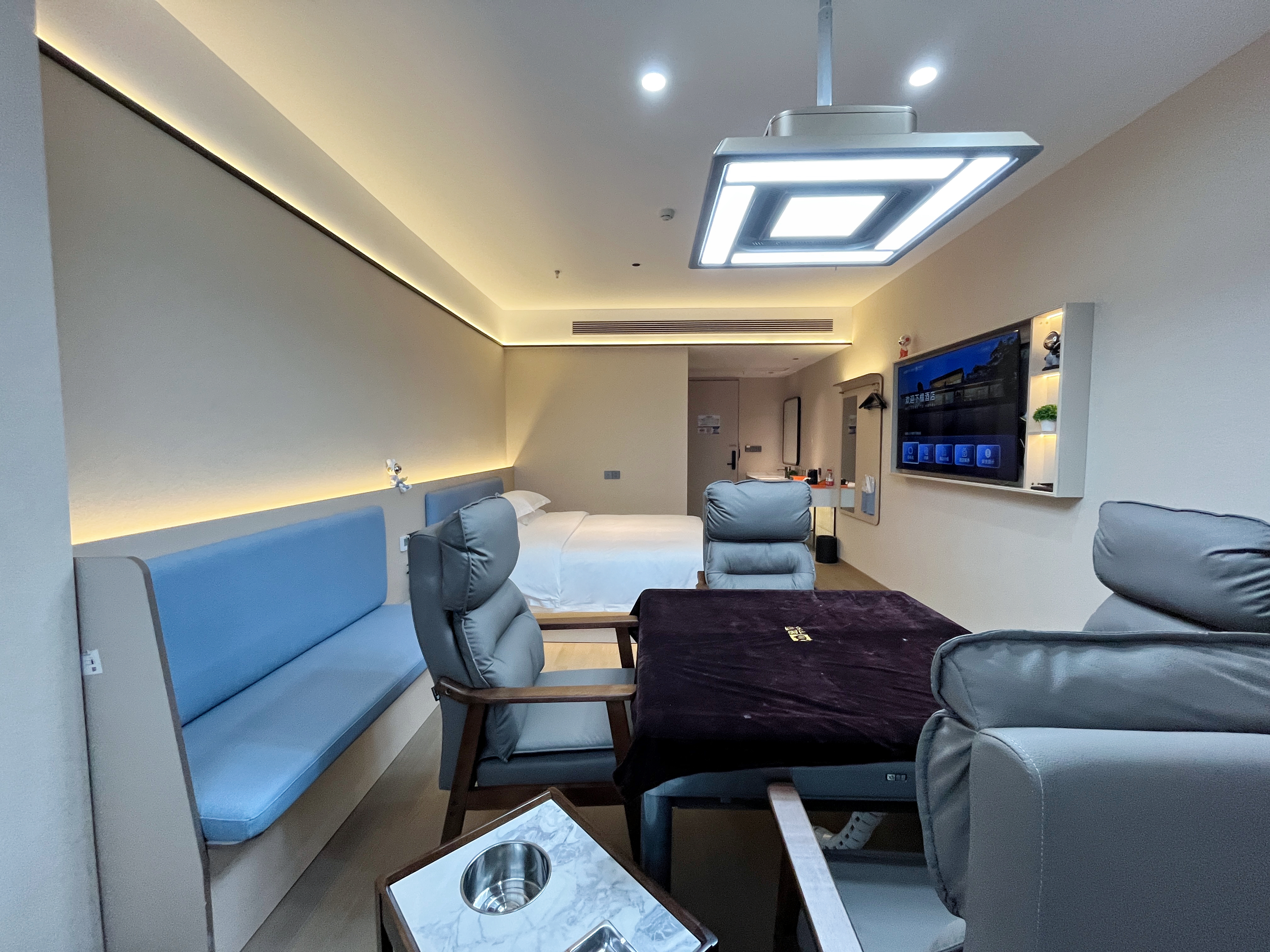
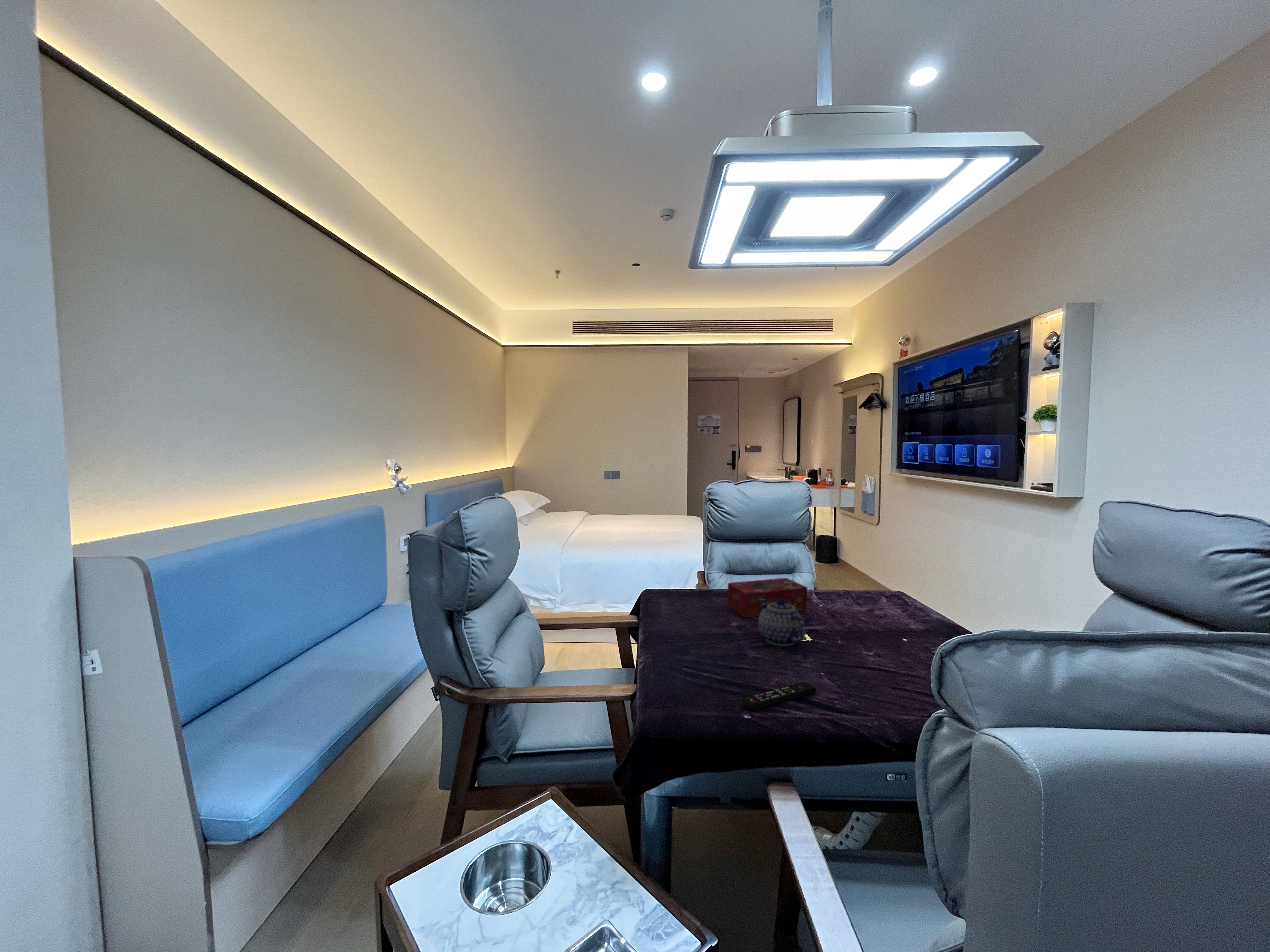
+ teapot (781, 620)
+ tissue box (767, 596)
+ remote control (780, 695)
